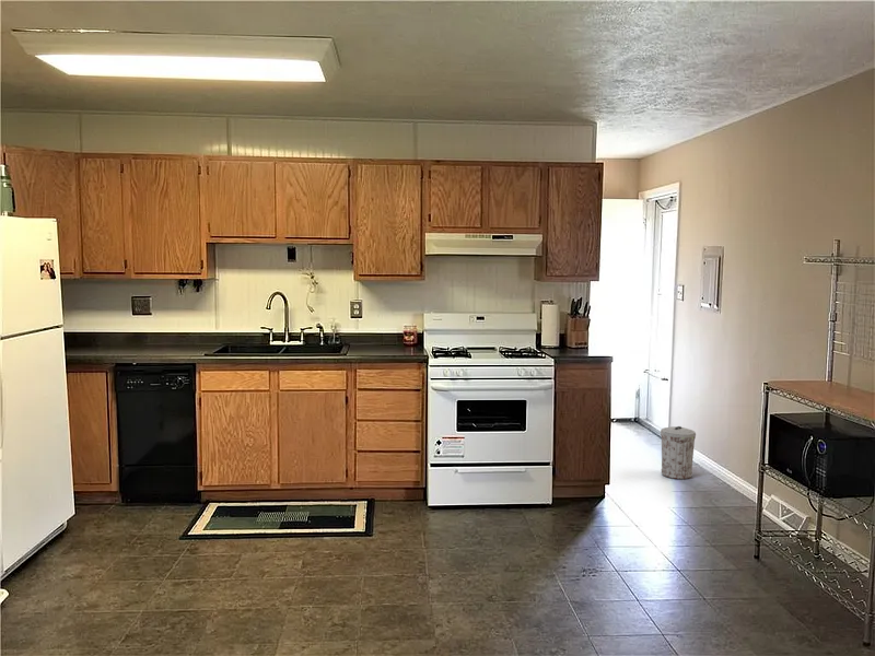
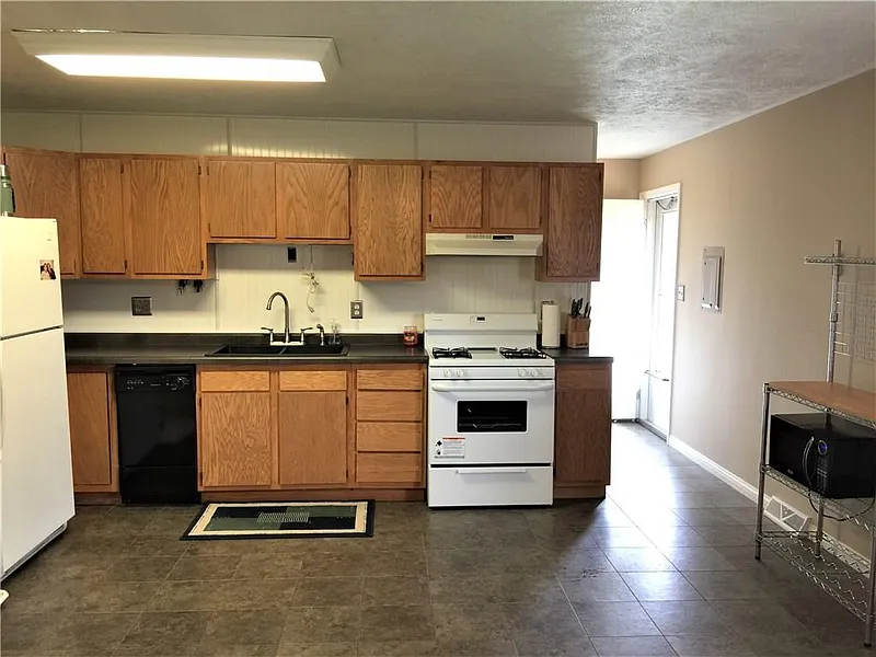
- trash can (677, 450)
